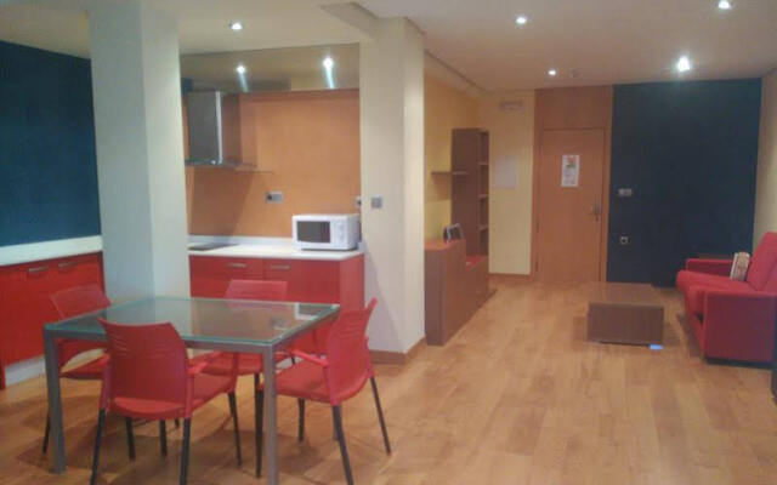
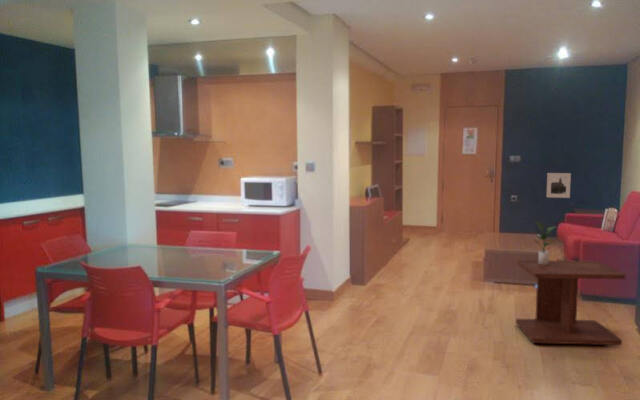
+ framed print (558, 185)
+ potted plant (544, 242)
+ side table (566, 301)
